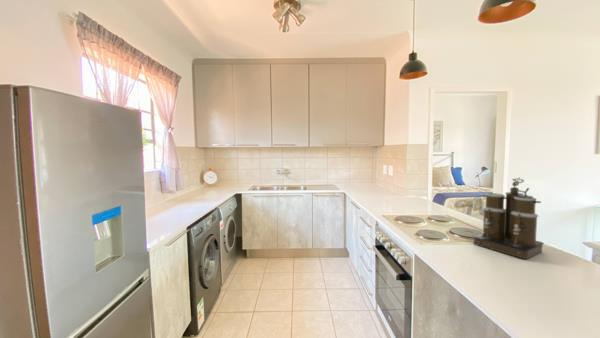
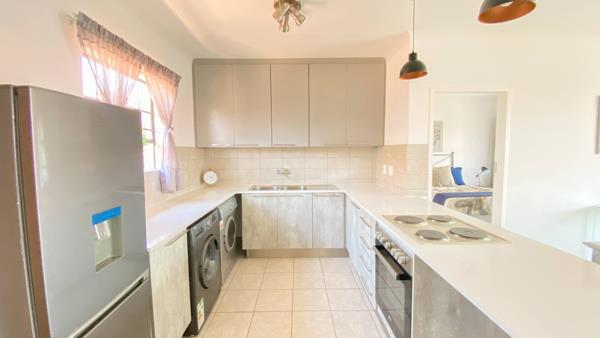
- coffee maker (507, 212)
